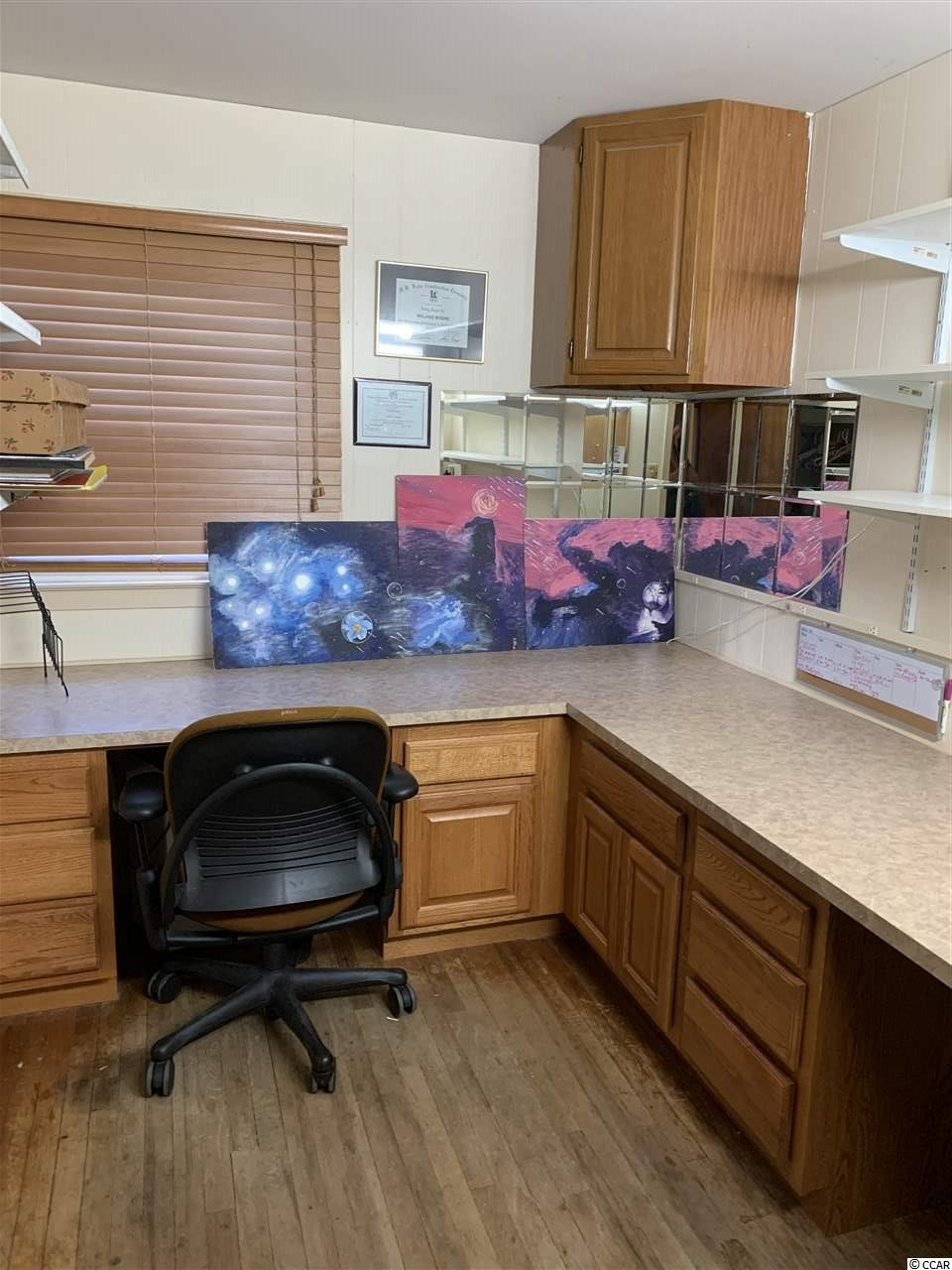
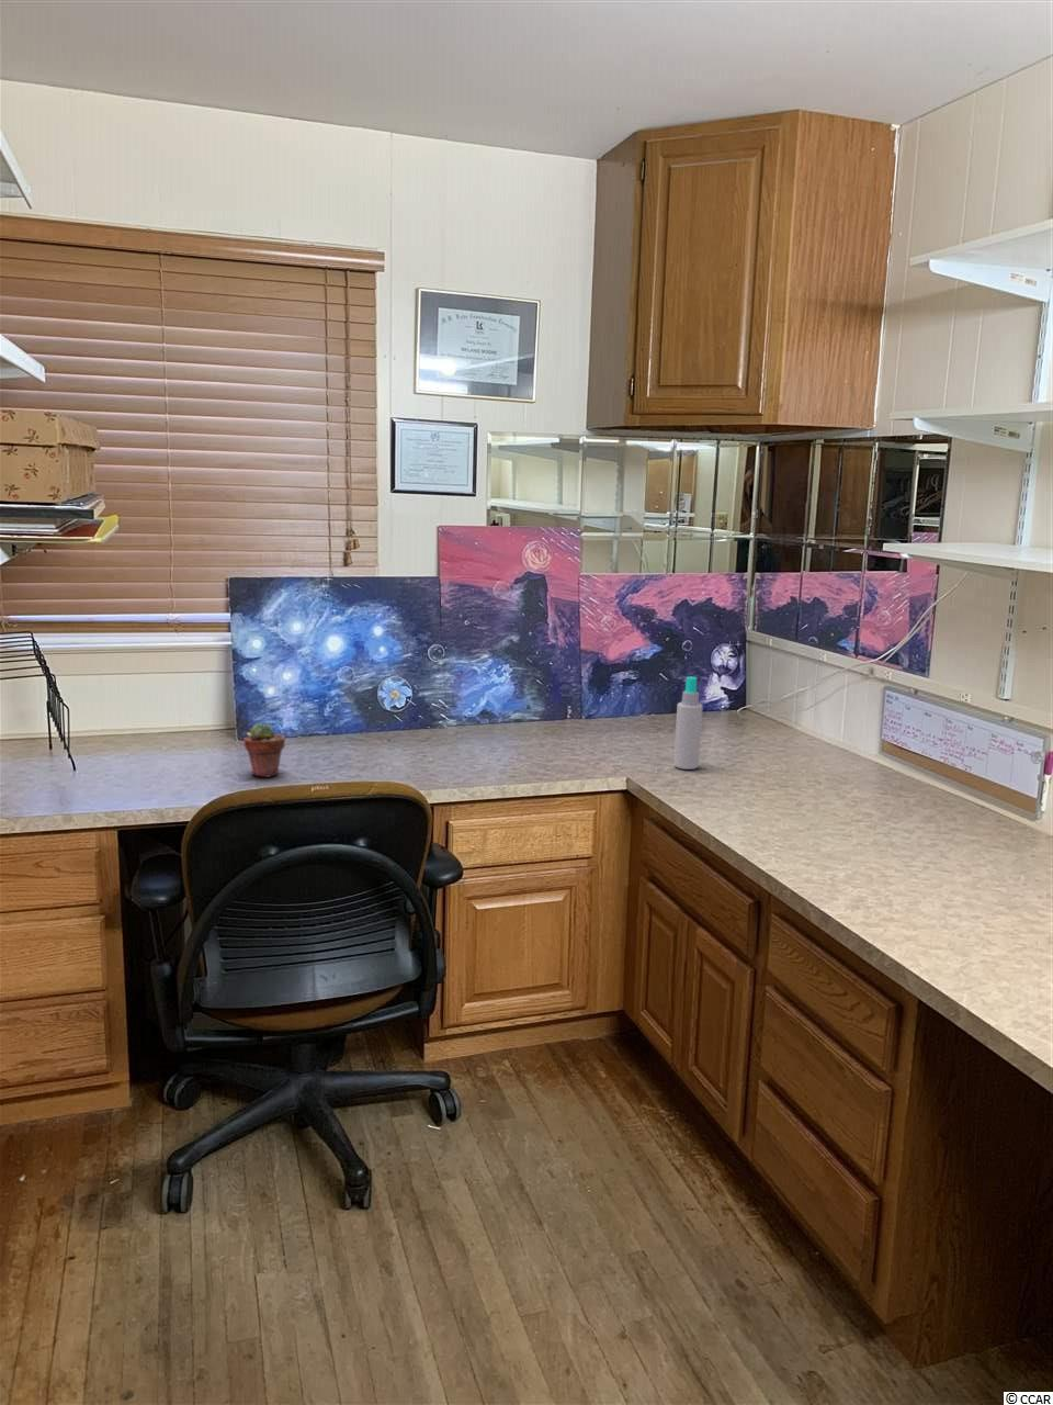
+ potted succulent (264, 748)
+ spray bottle (689, 722)
